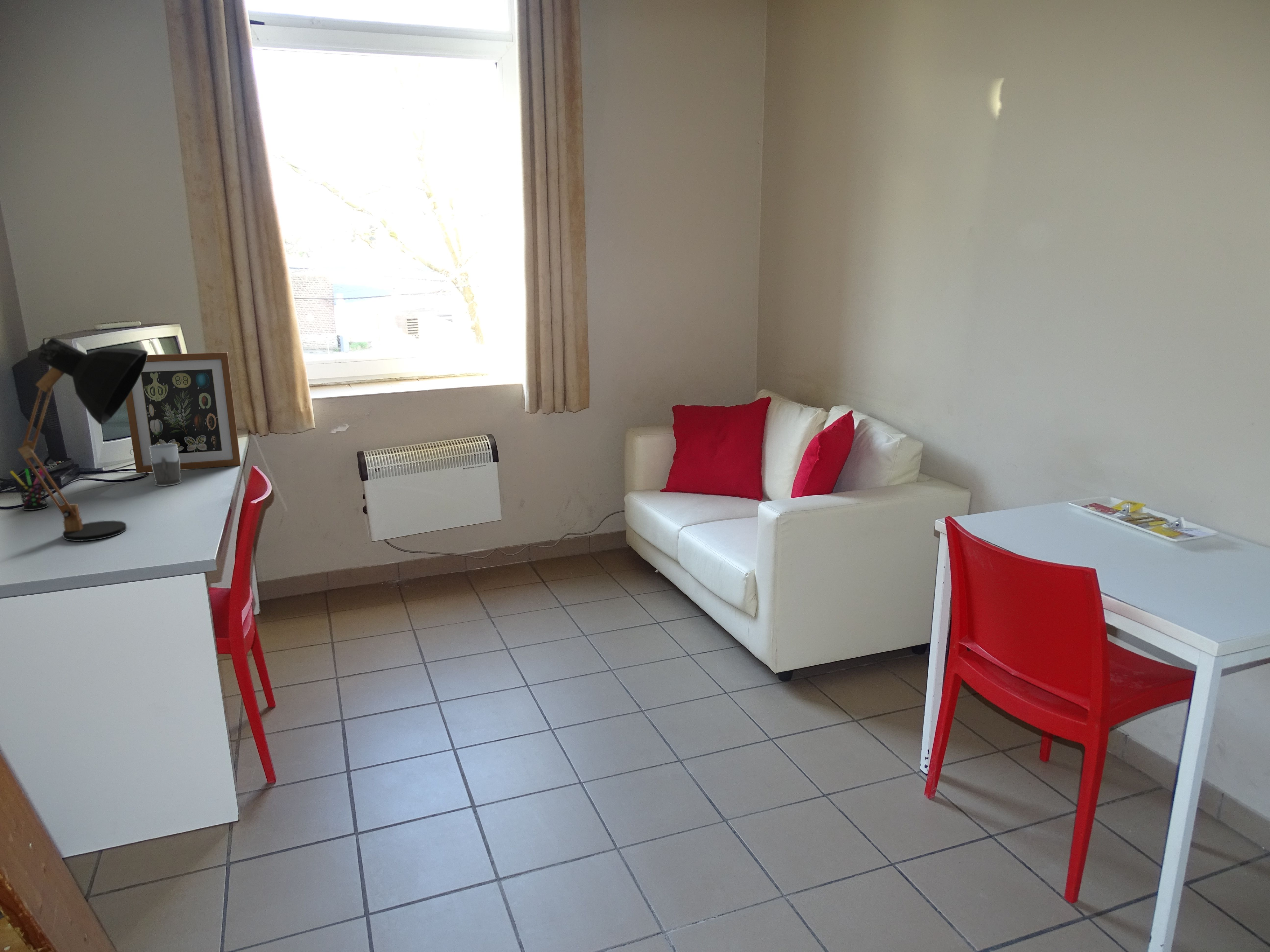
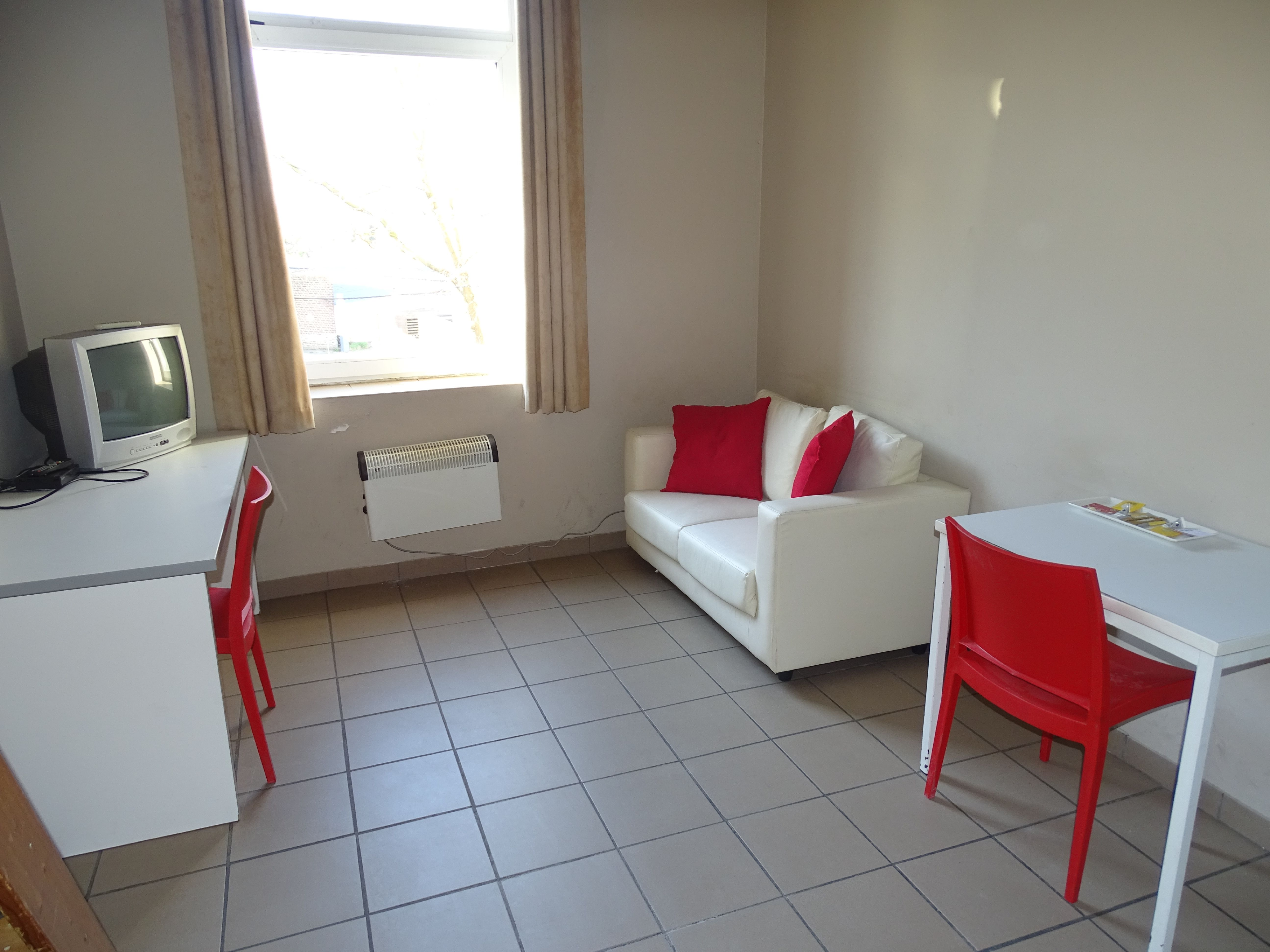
- wall art (182, 412)
- pen holder (33, 485)
- mug (165, 466)
- desk lamp (100, 424)
